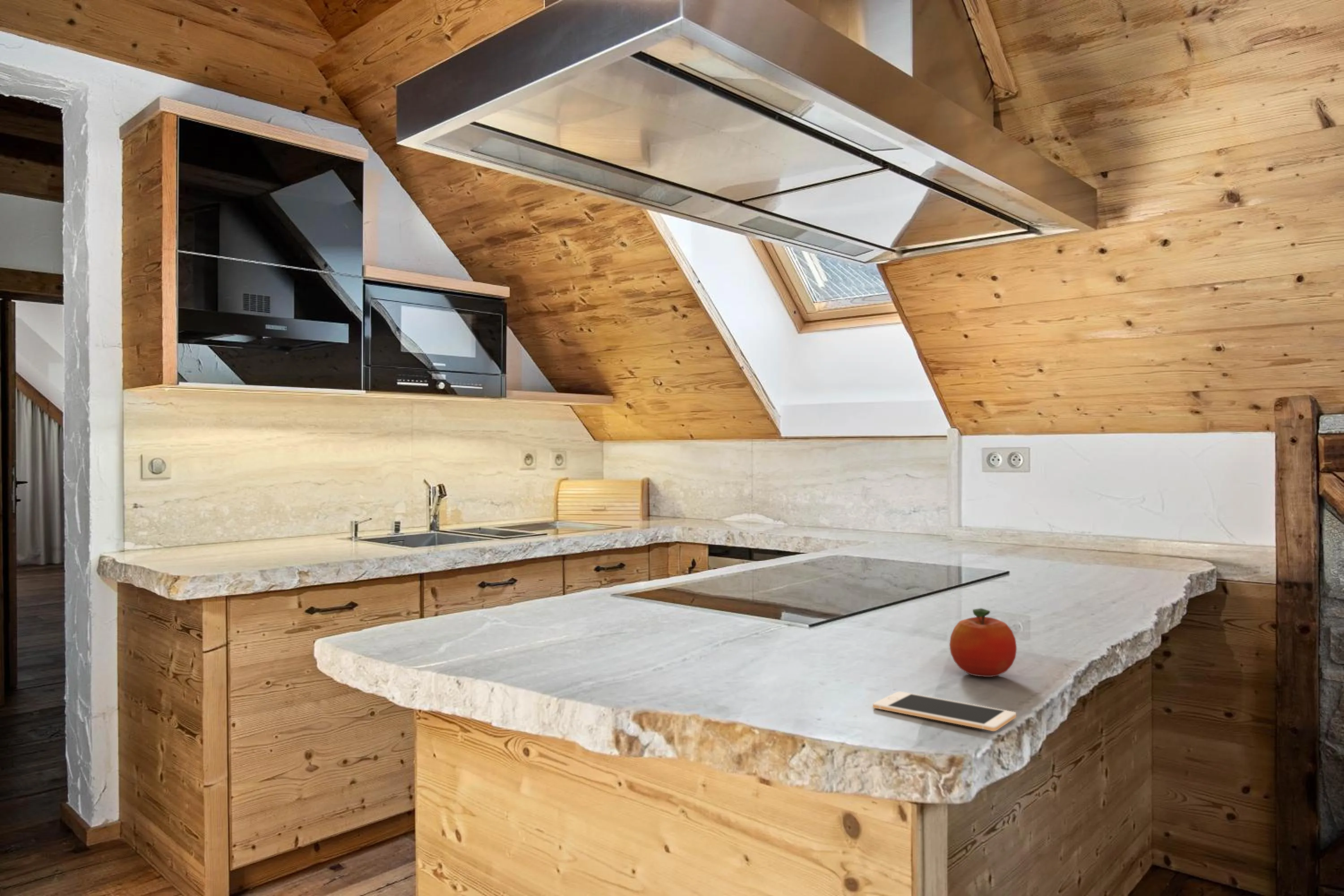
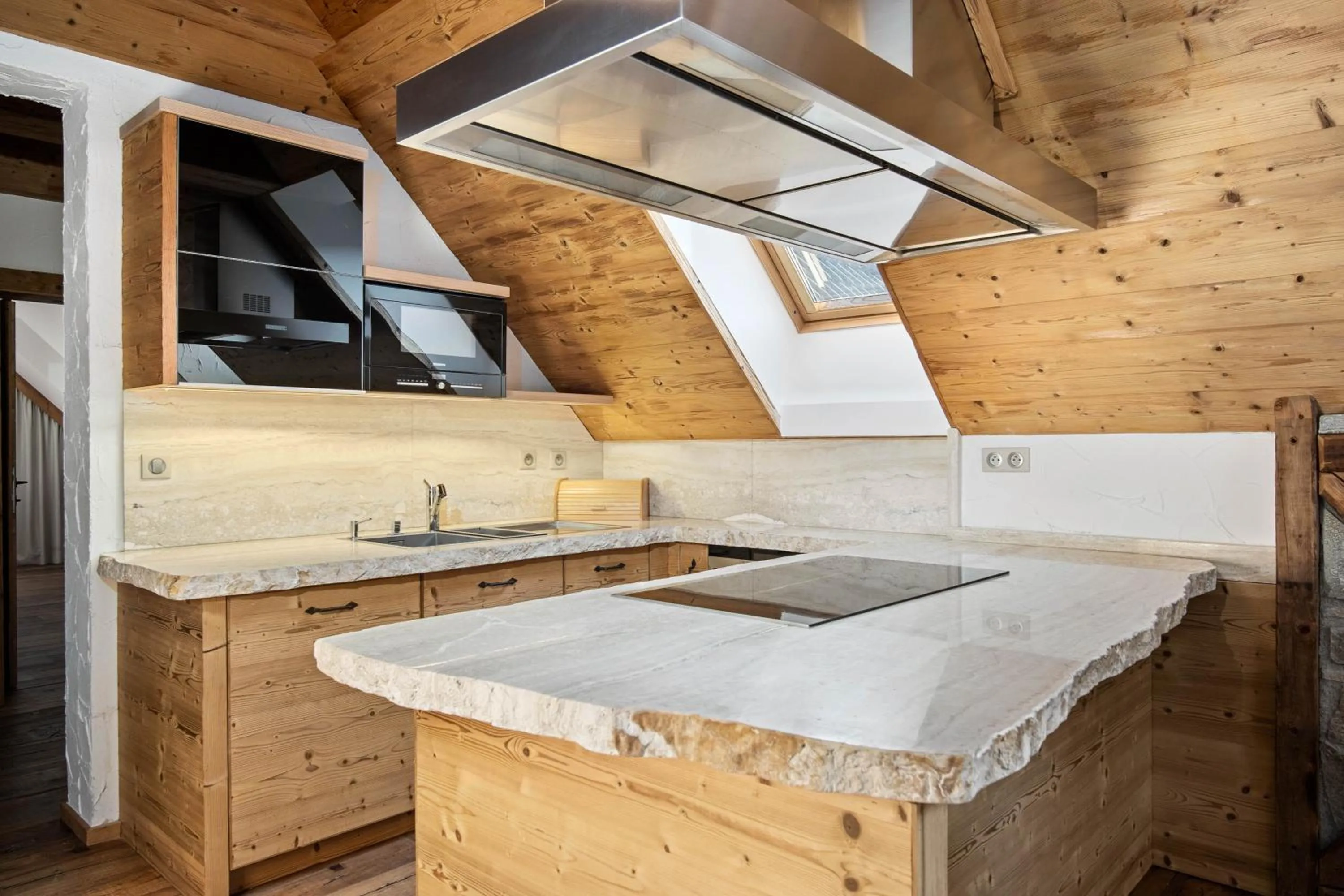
- cell phone (943, 710)
- fruit (983, 640)
